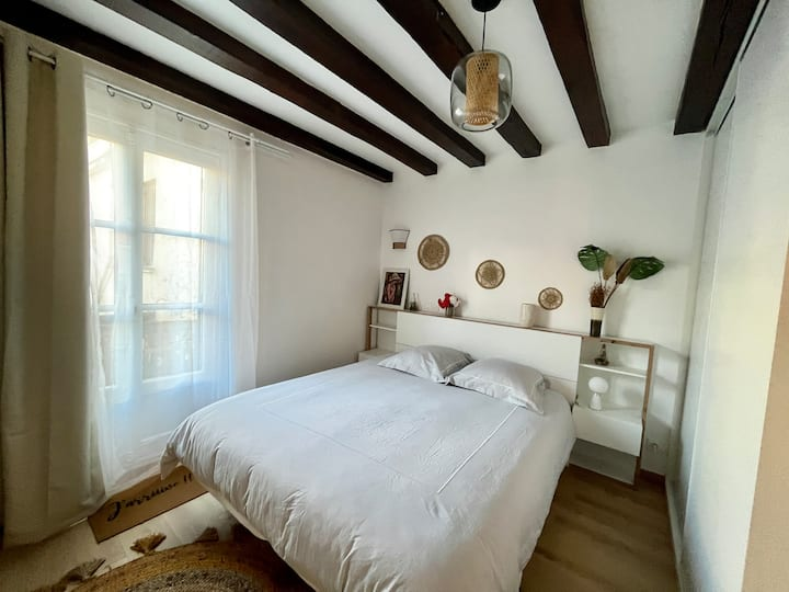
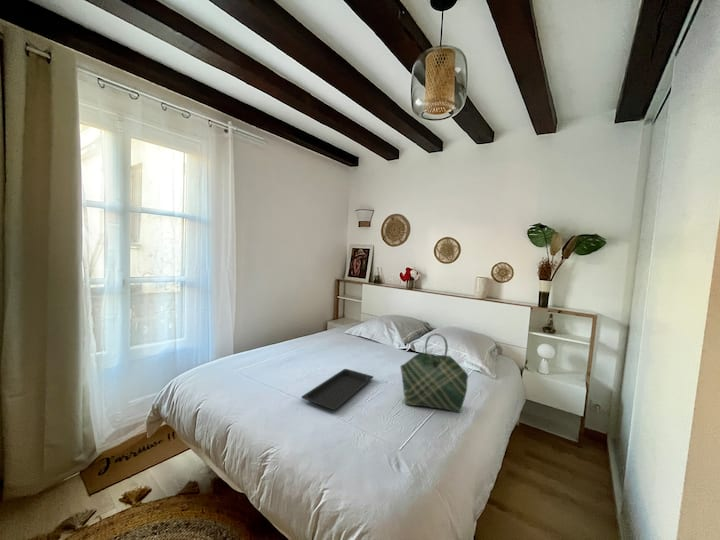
+ serving tray (340, 387)
+ tote bag (433, 370)
